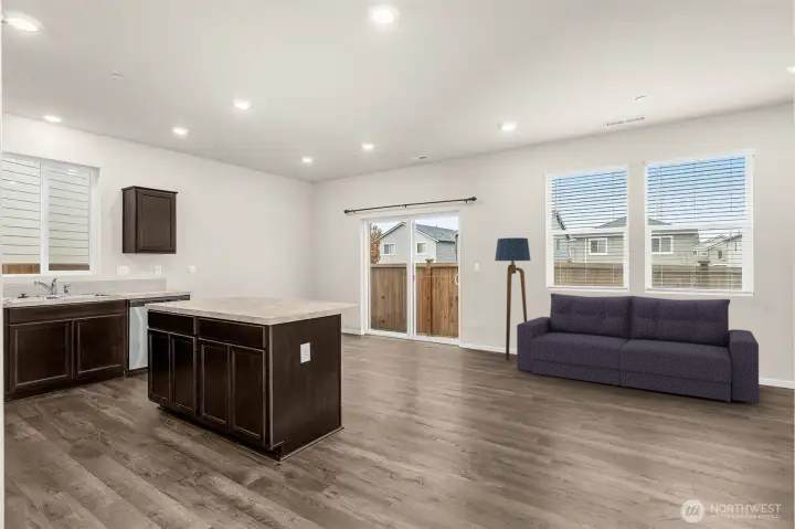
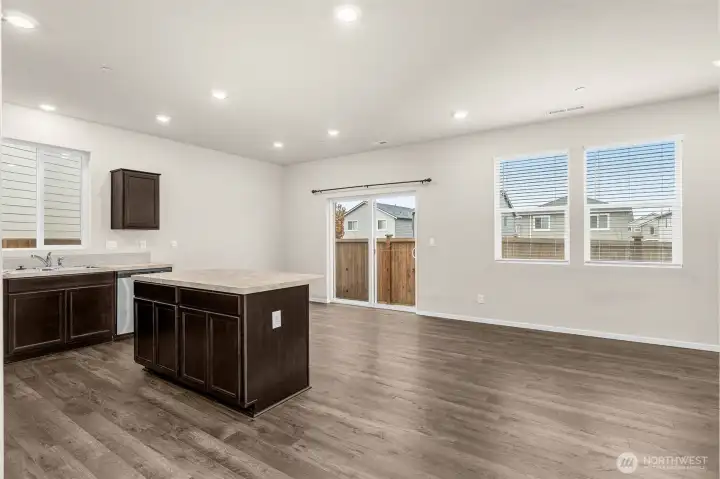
- sofa (626, 337)
- floor lamp (510, 297)
